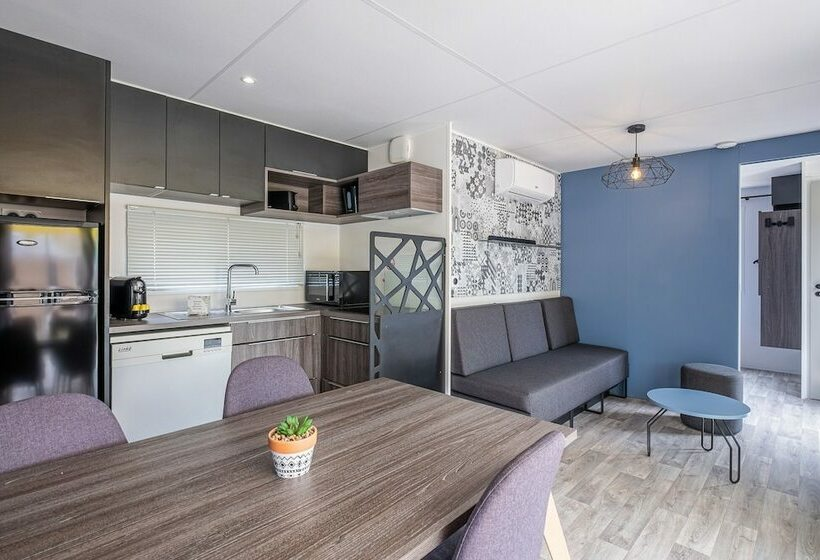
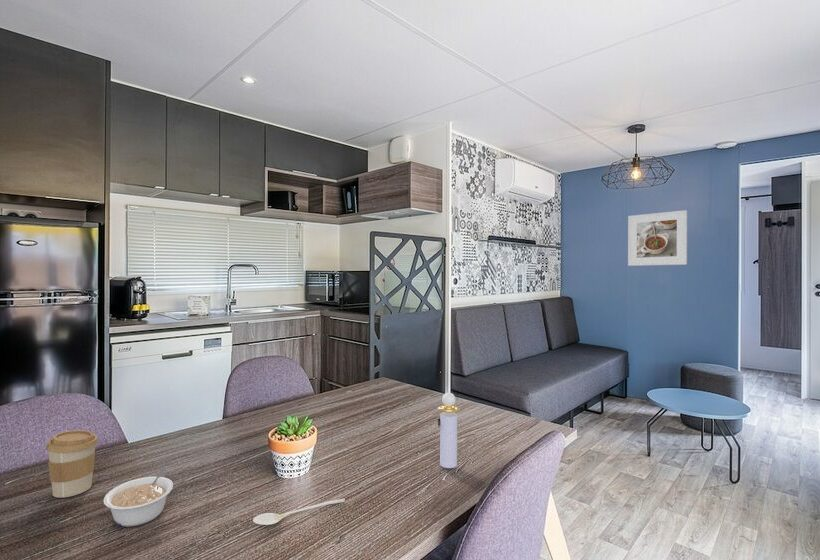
+ stirrer (301, 509)
+ perfume bottle (448, 429)
+ coffee cup (72, 461)
+ legume (139, 499)
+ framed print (656, 239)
